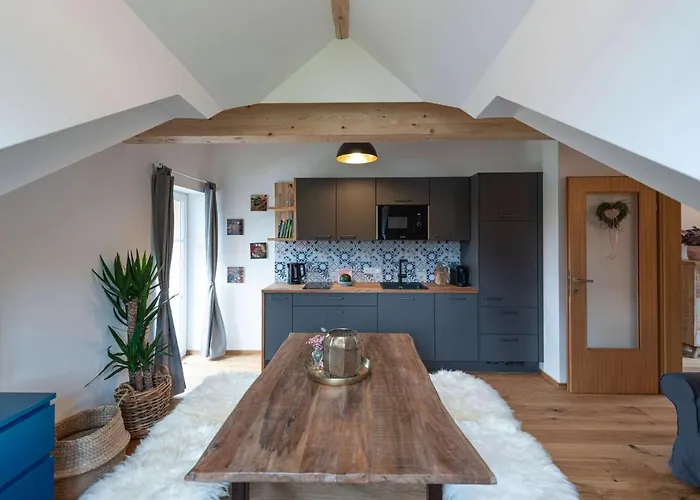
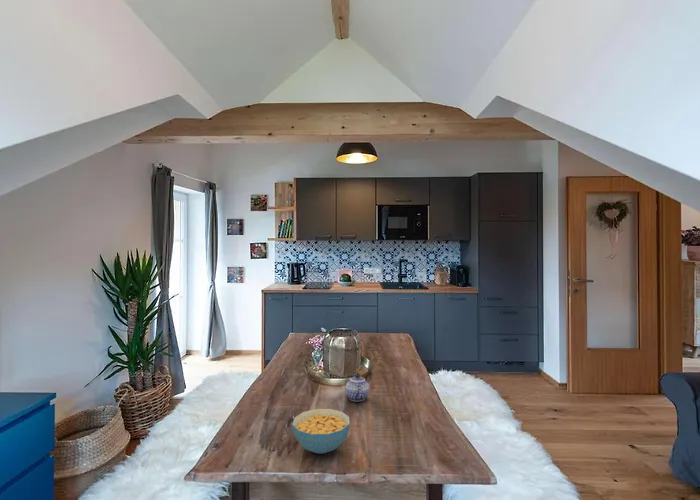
+ teapot (357, 386)
+ cereal bowl (321, 434)
